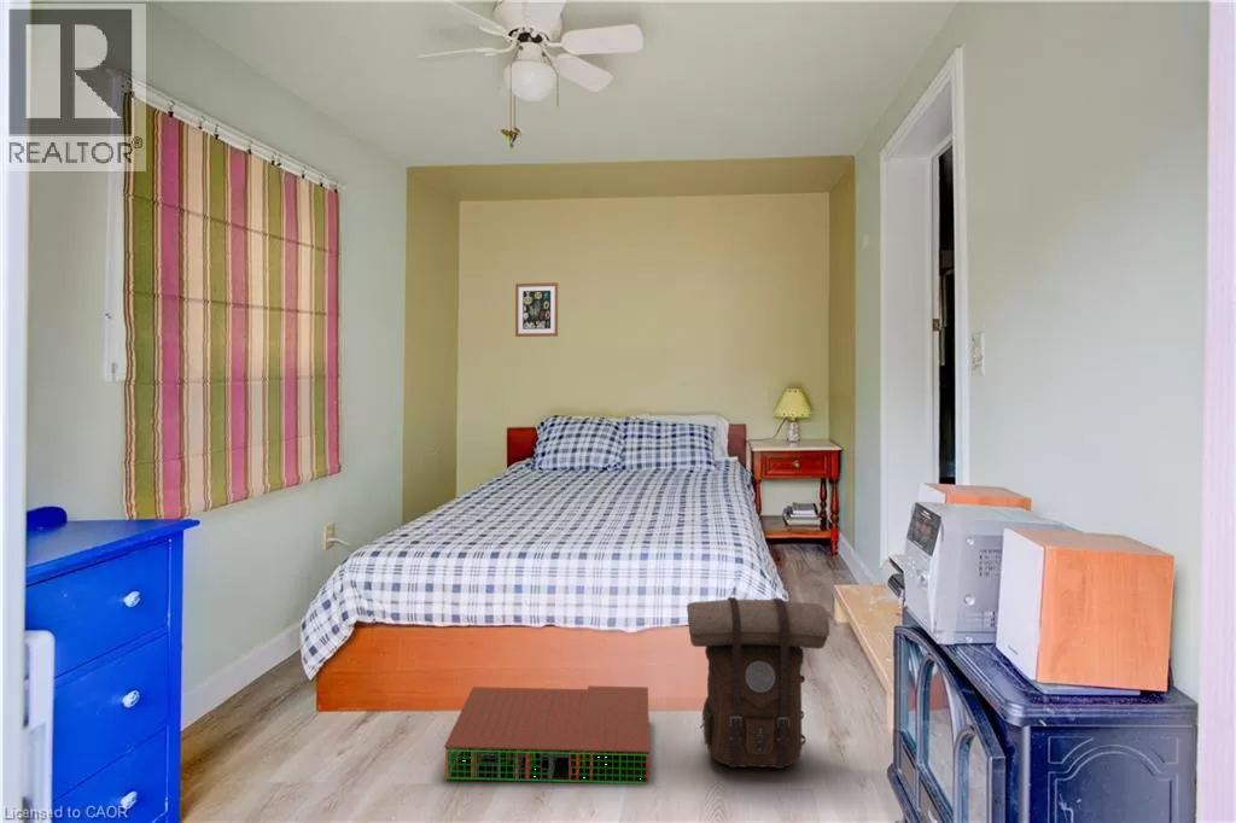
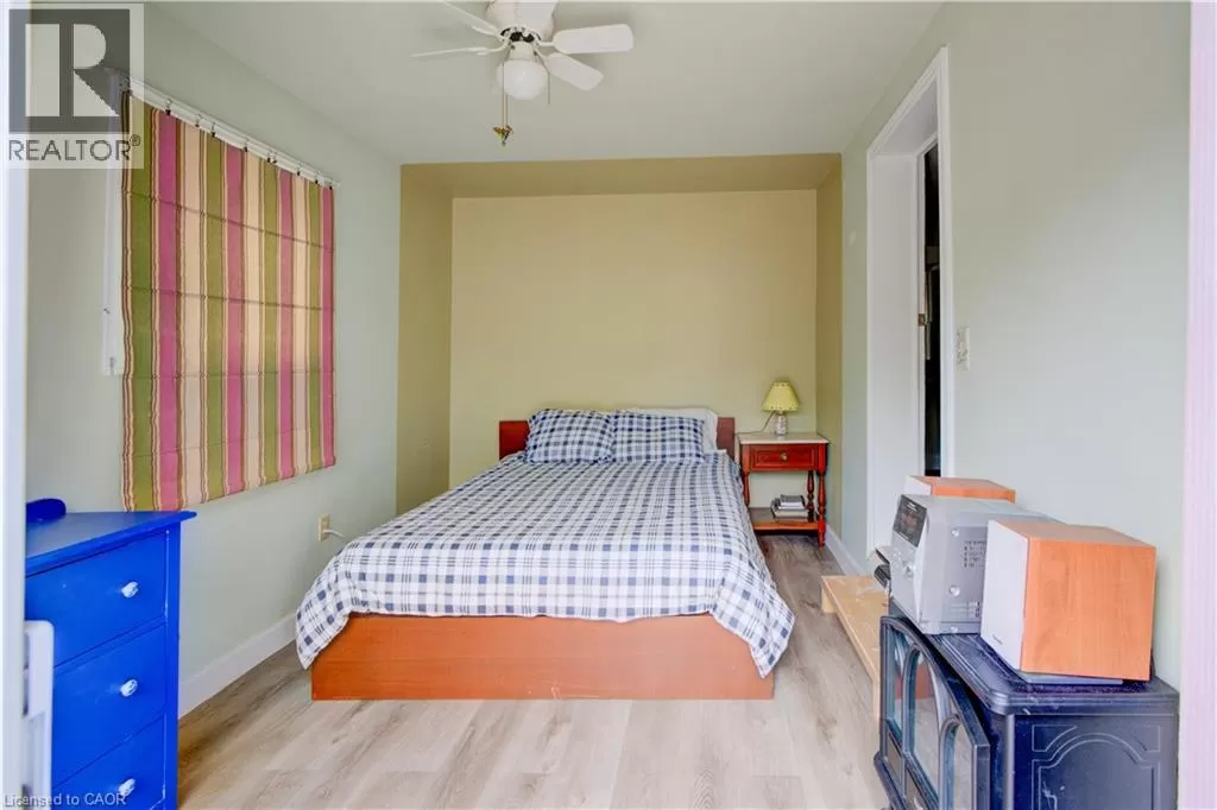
- storage bin (554, 729)
- wall art (536, 309)
- backpack (751, 671)
